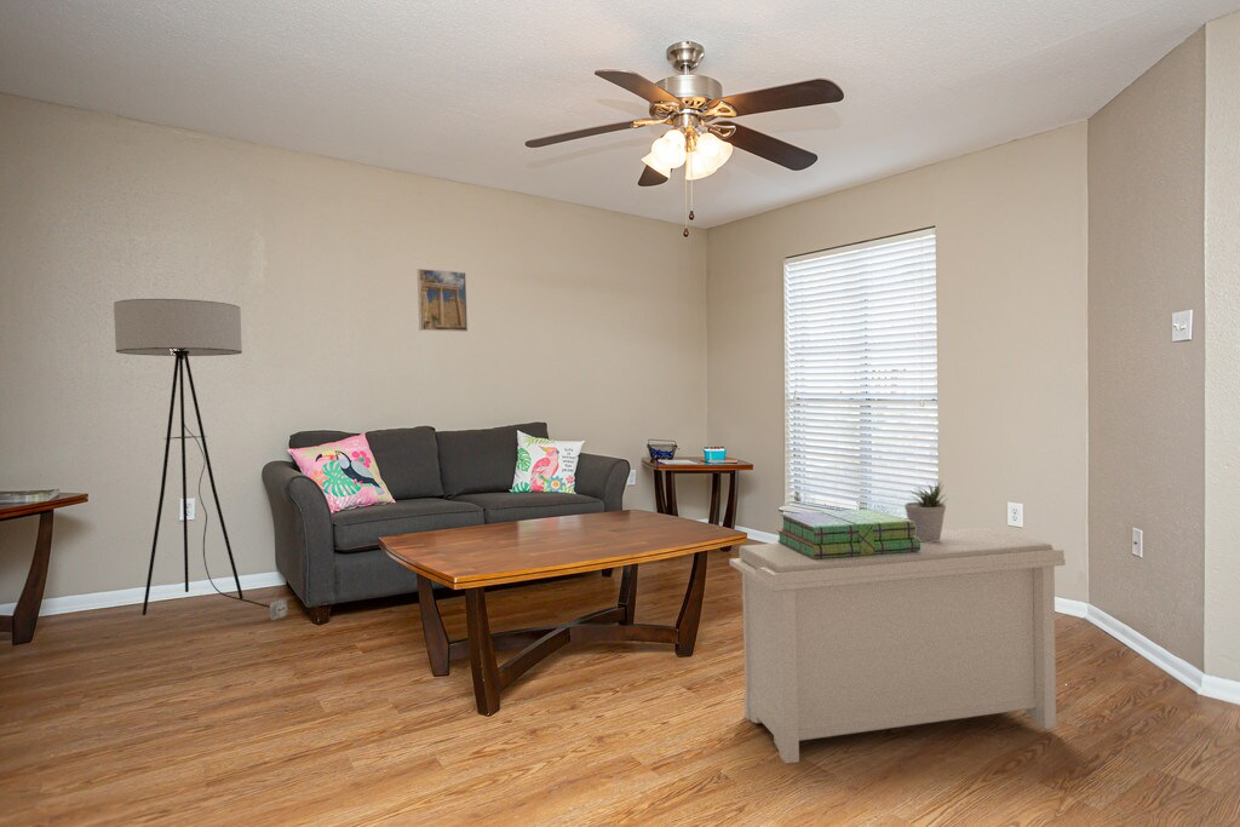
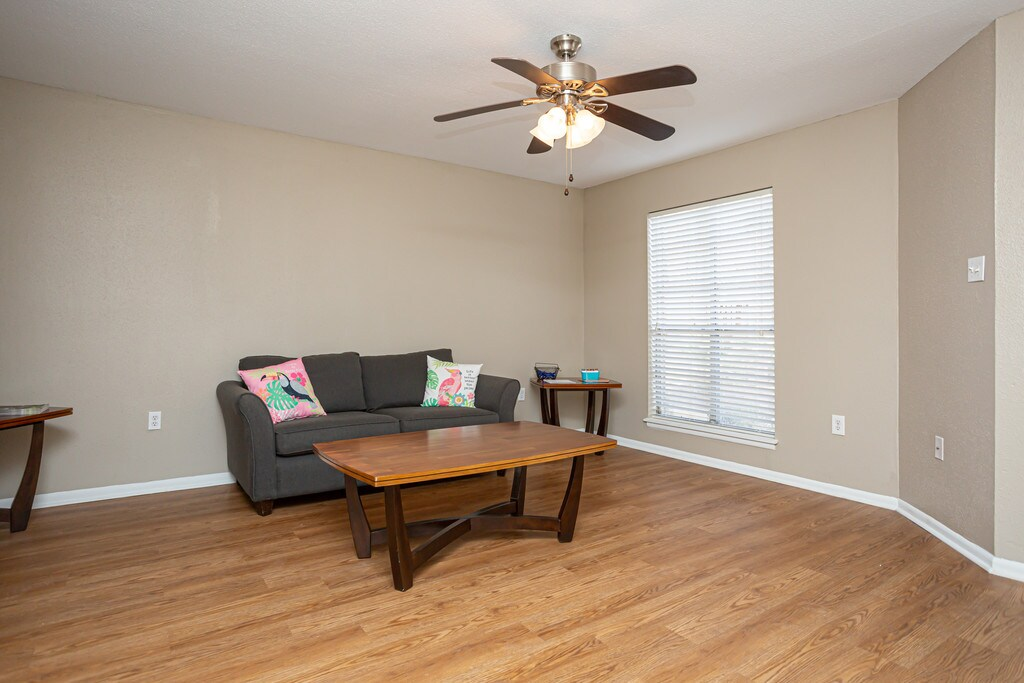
- bench (894, 633)
- floor lamp (203, 458)
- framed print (442, 300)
- stack of books (845, 532)
- potted plant (925, 509)
